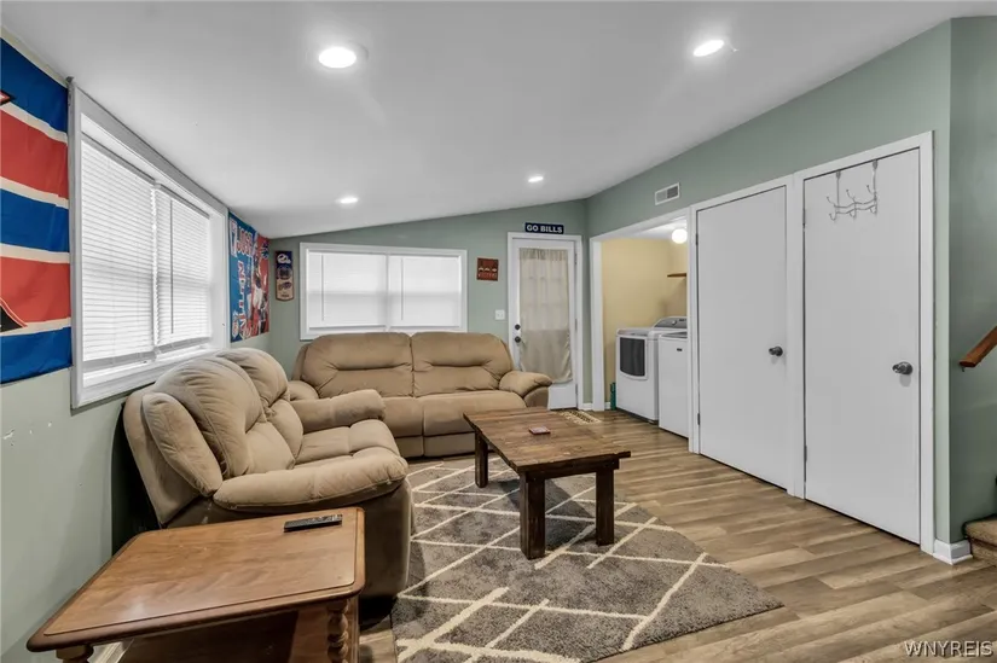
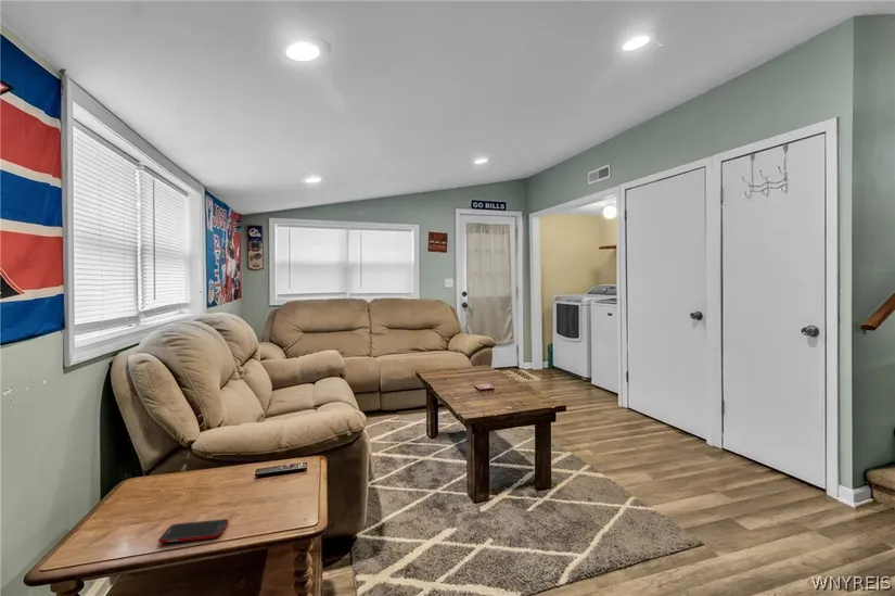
+ cell phone (194, 531)
